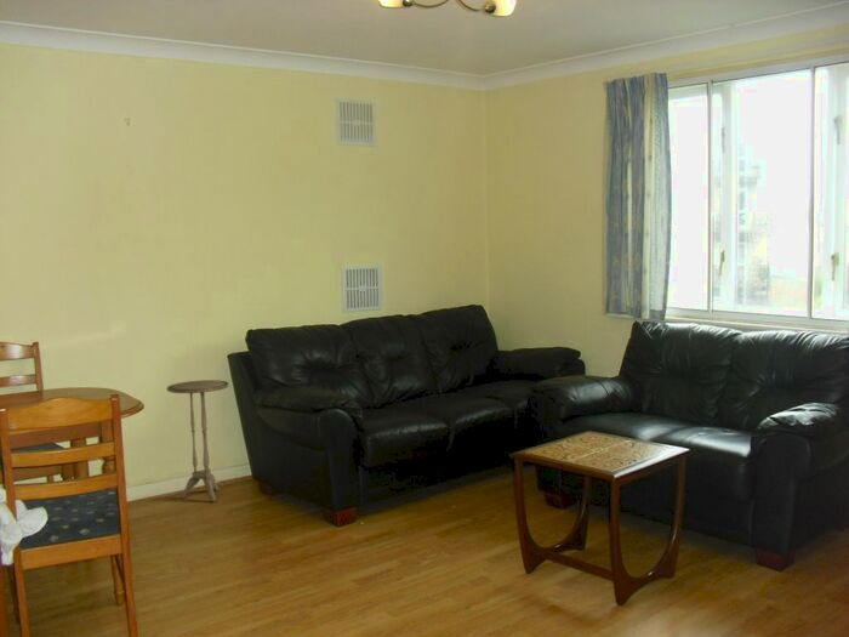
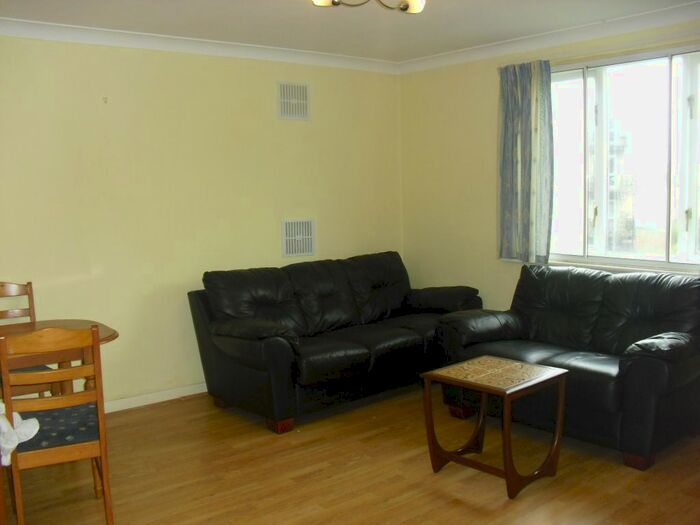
- side table (203, 438)
